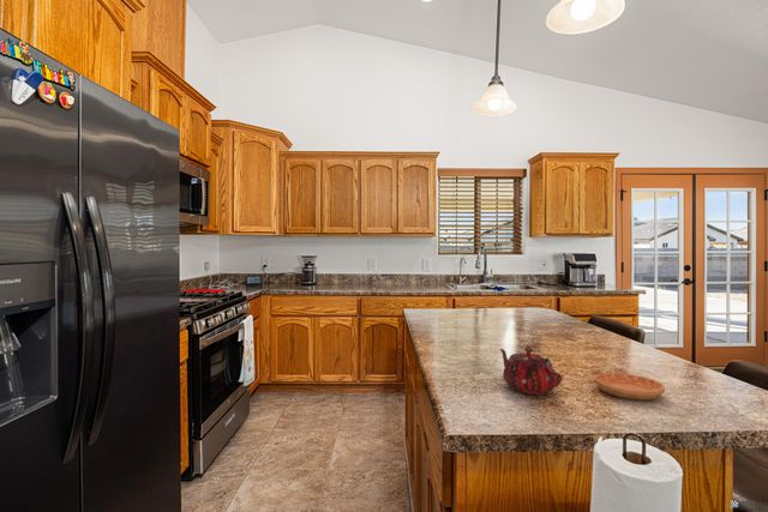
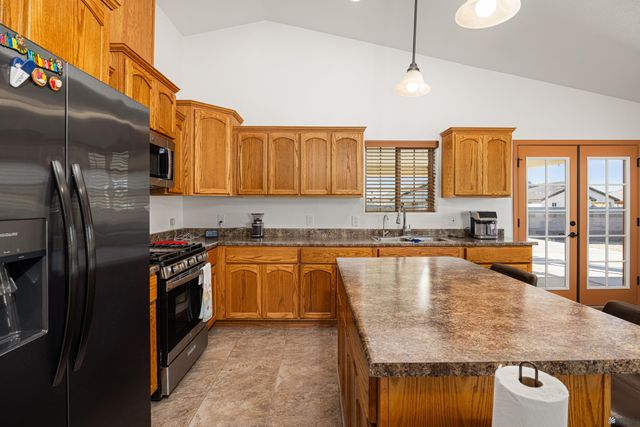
- saucer (628, 386)
- teapot (527, 367)
